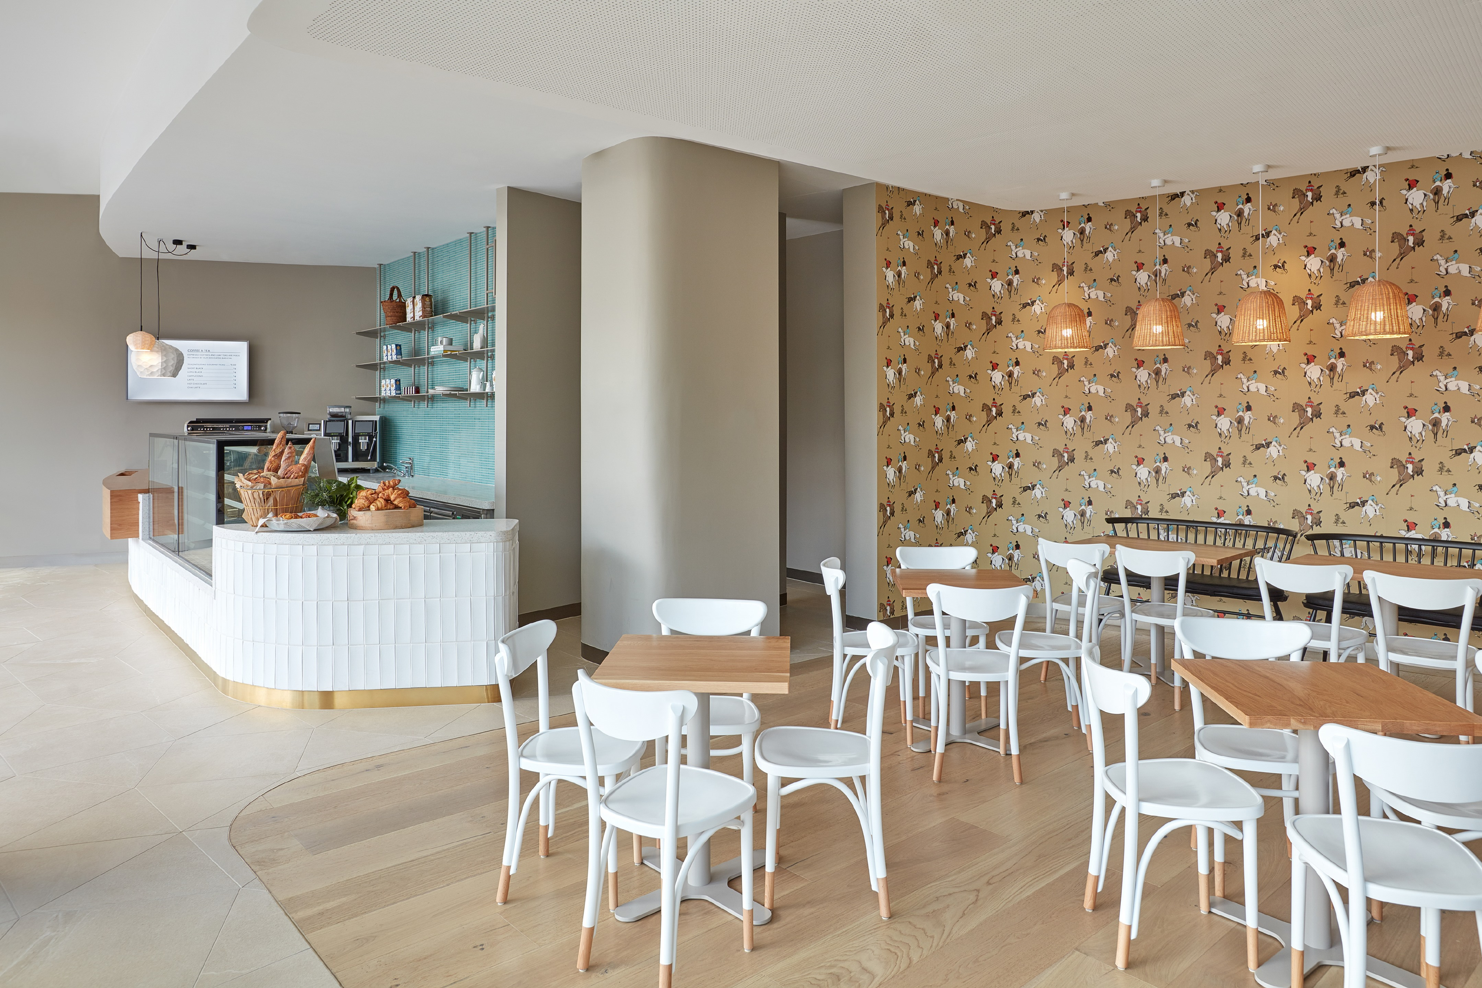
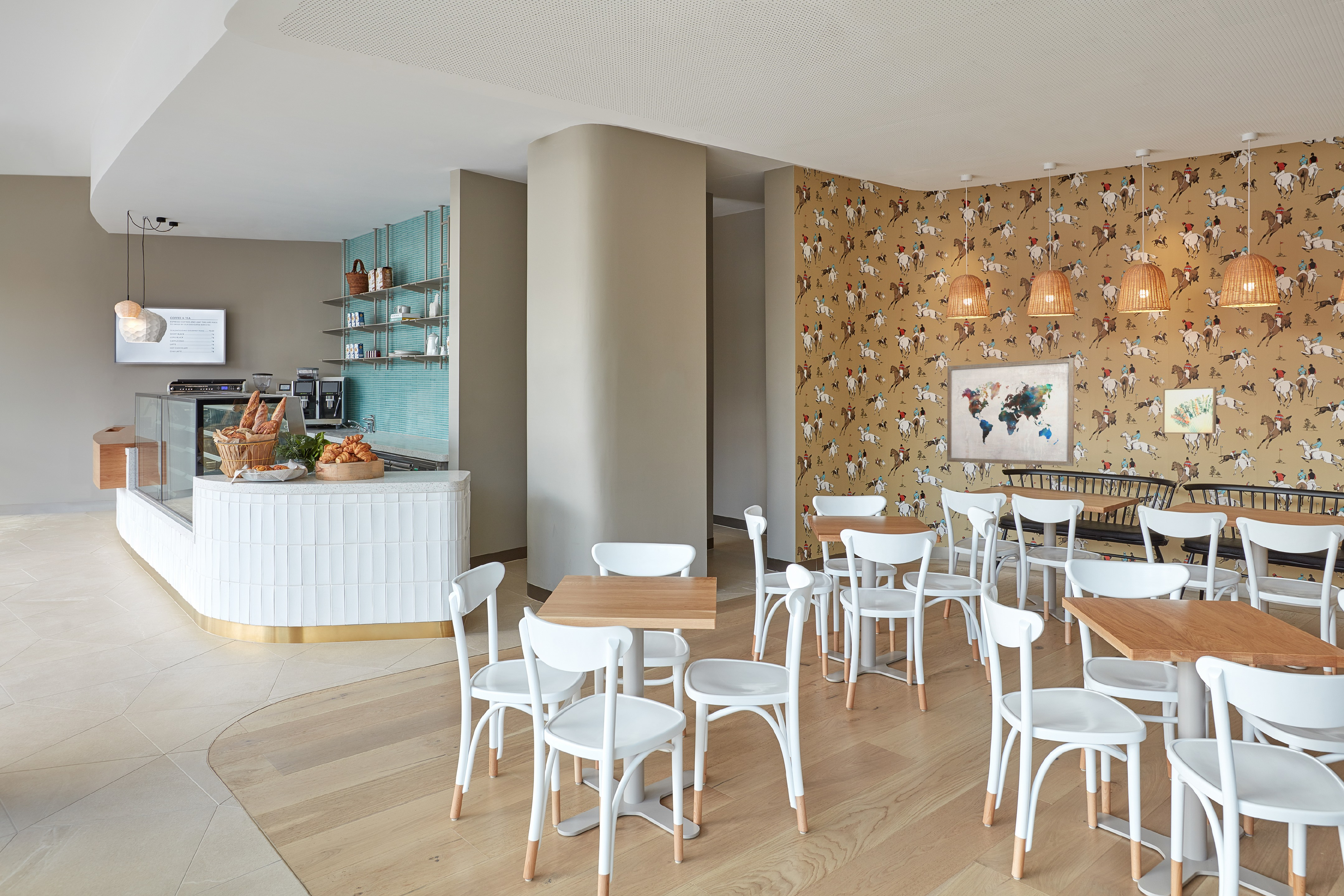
+ wall art (1189, 410)
+ wall art (1007, 413)
